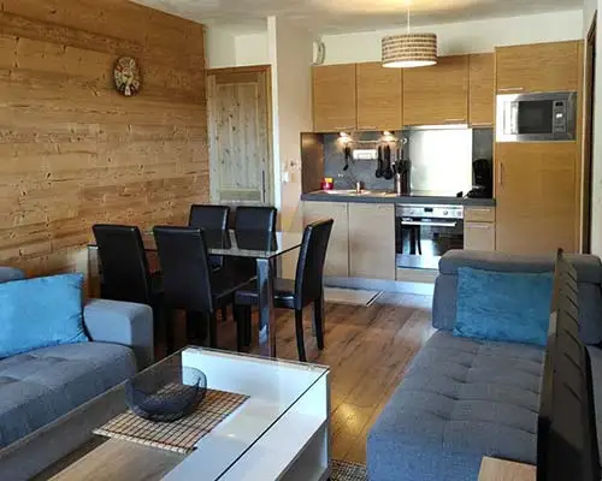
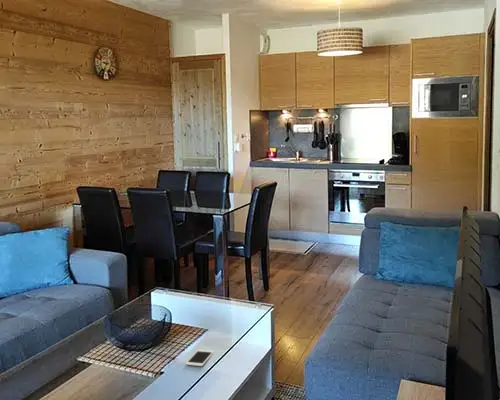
+ cell phone (200, 357)
